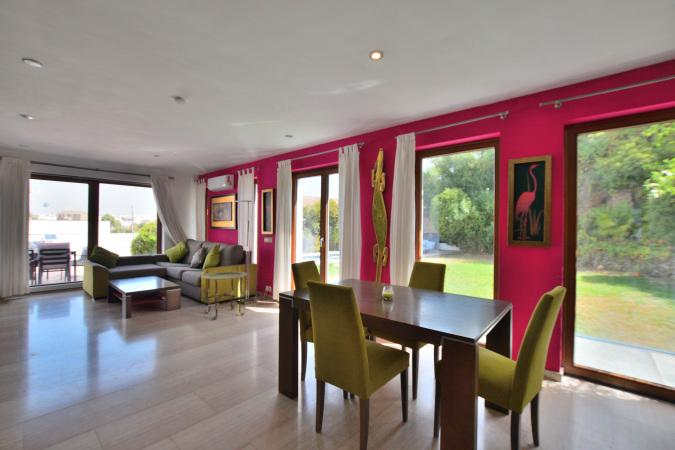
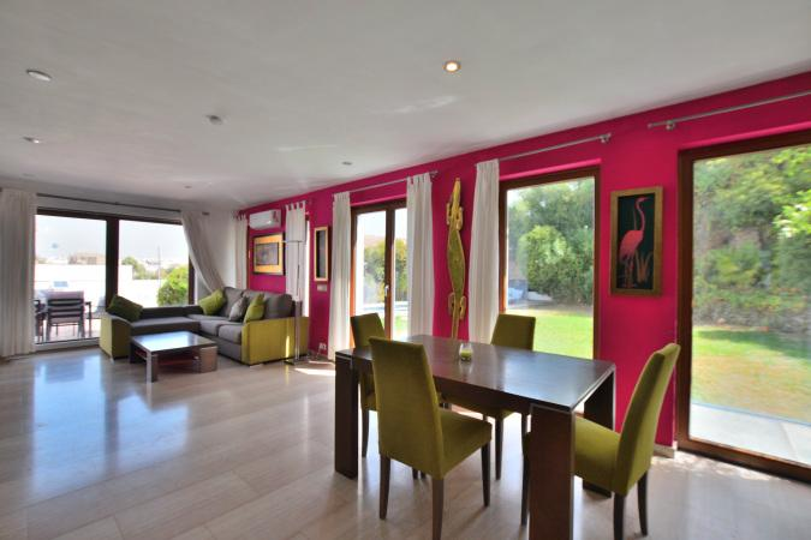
- side table (224, 294)
